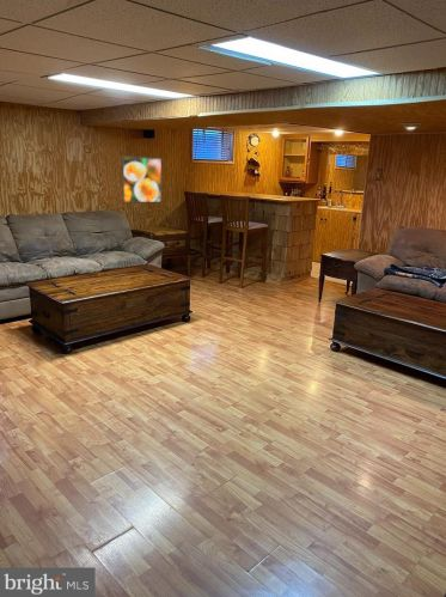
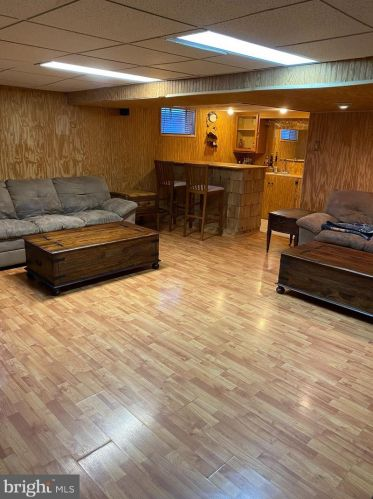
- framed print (142, 179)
